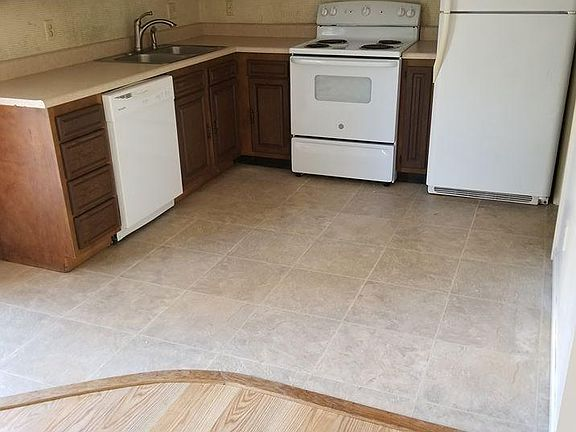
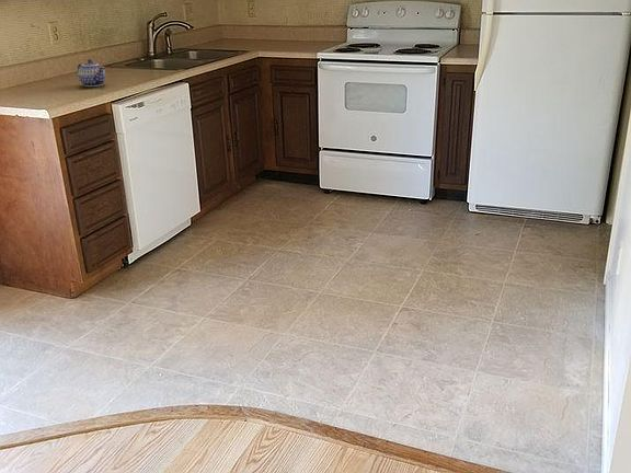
+ teapot (91, 72)
